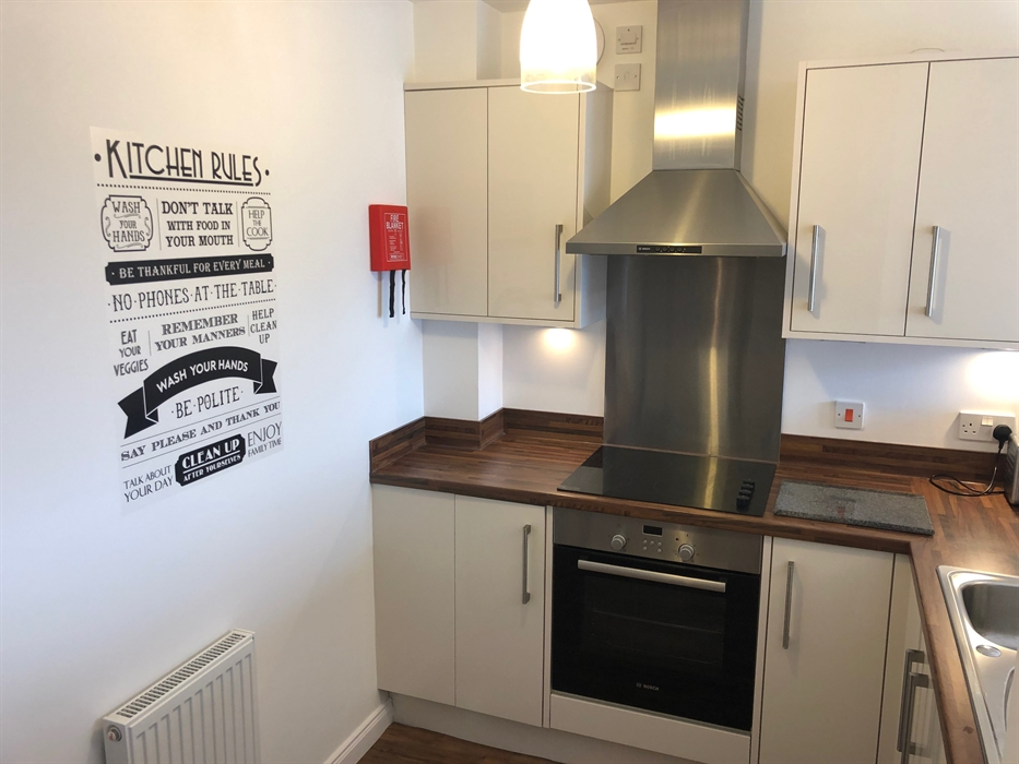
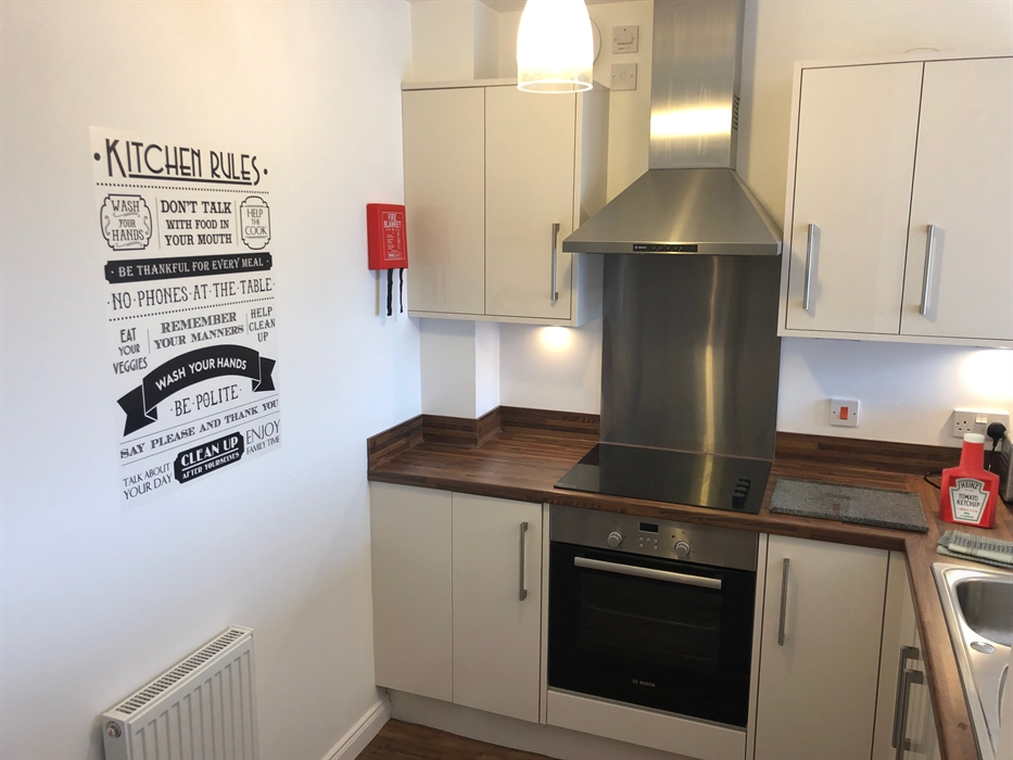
+ dish towel (979, 546)
+ soap bottle (970, 478)
